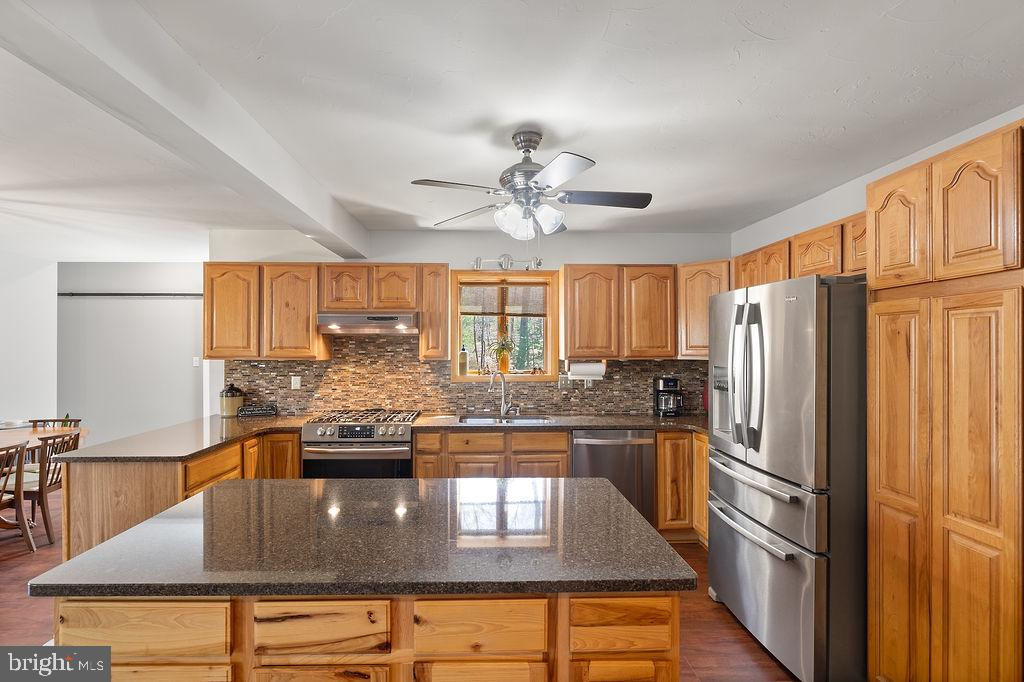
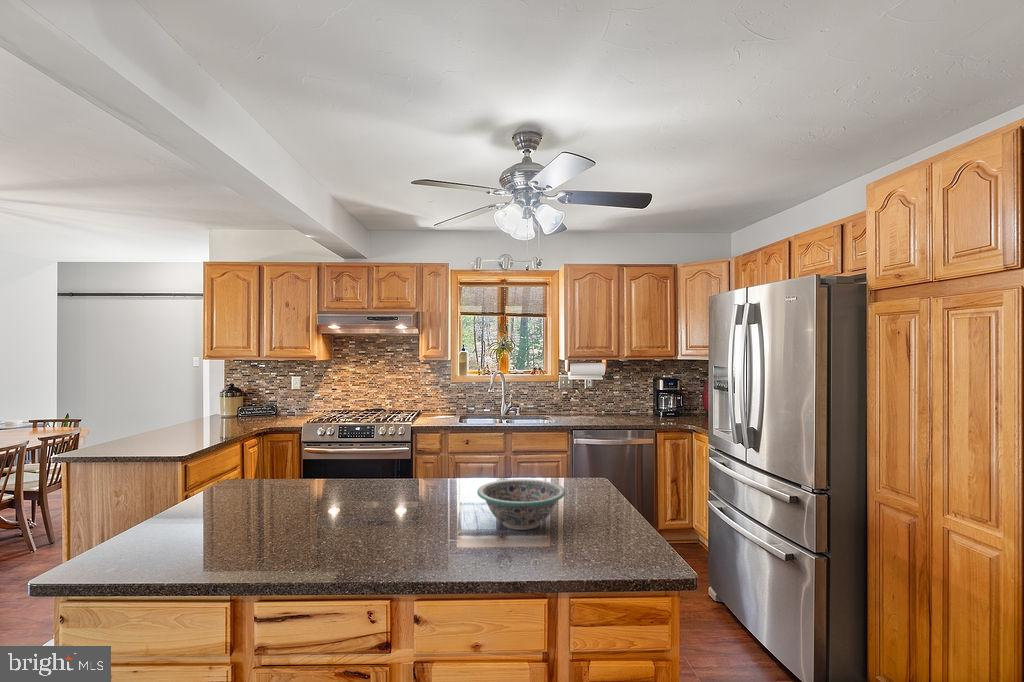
+ decorative bowl (521, 506)
